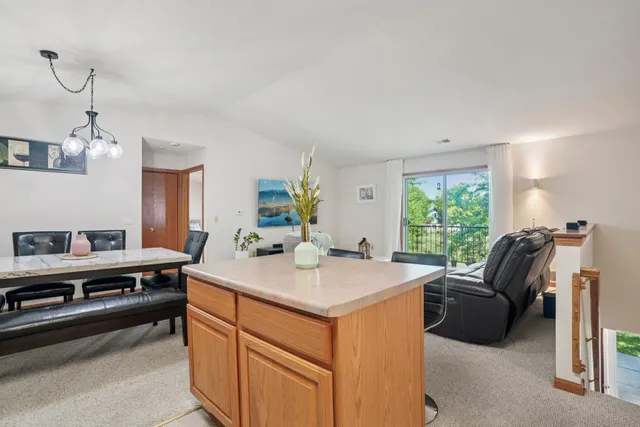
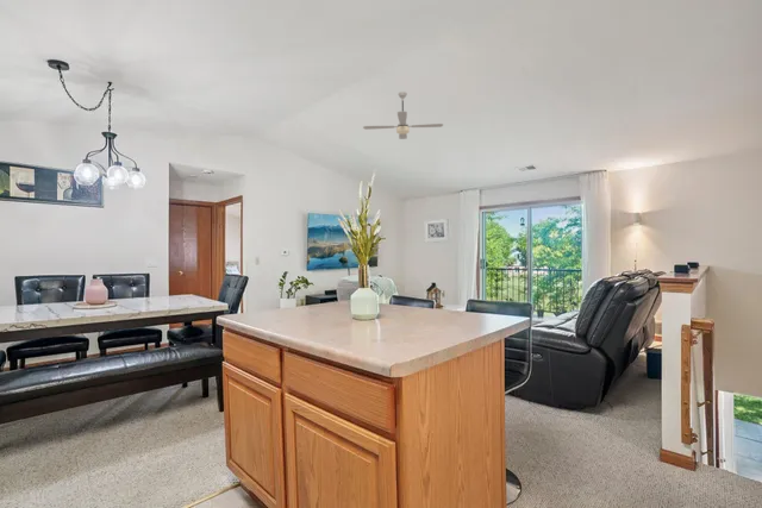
+ ceiling fan (402, 113)
